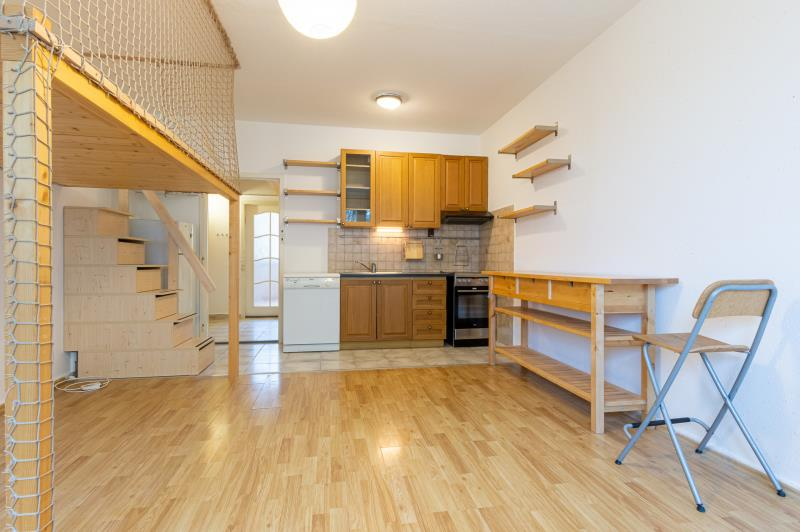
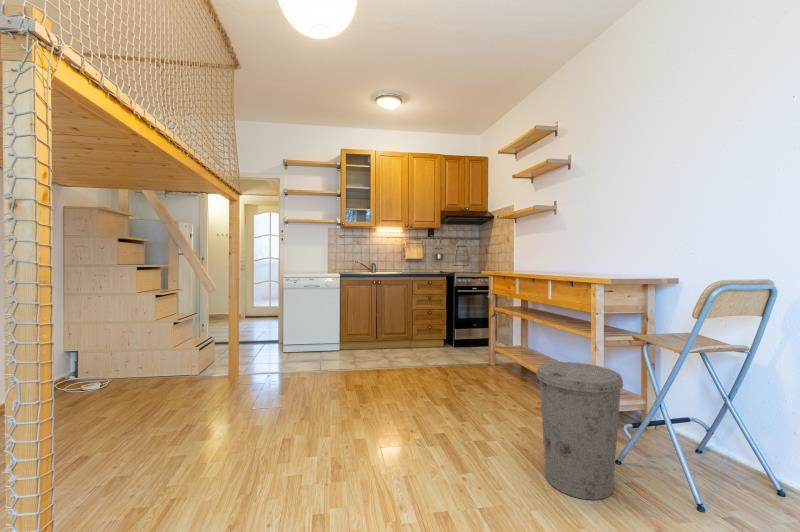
+ trash can (577, 423)
